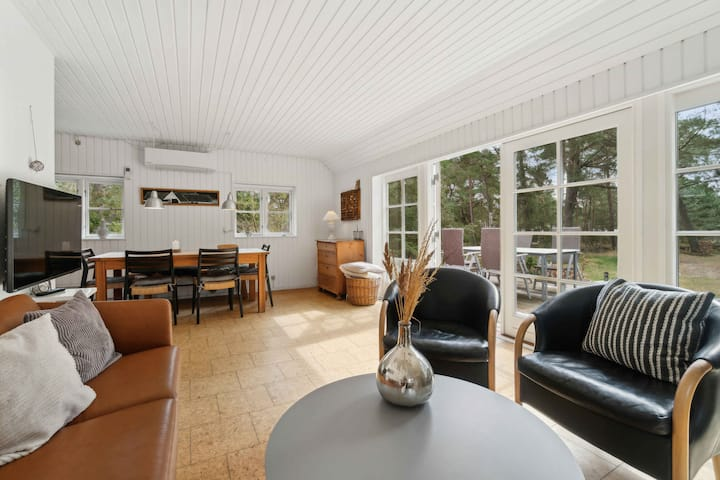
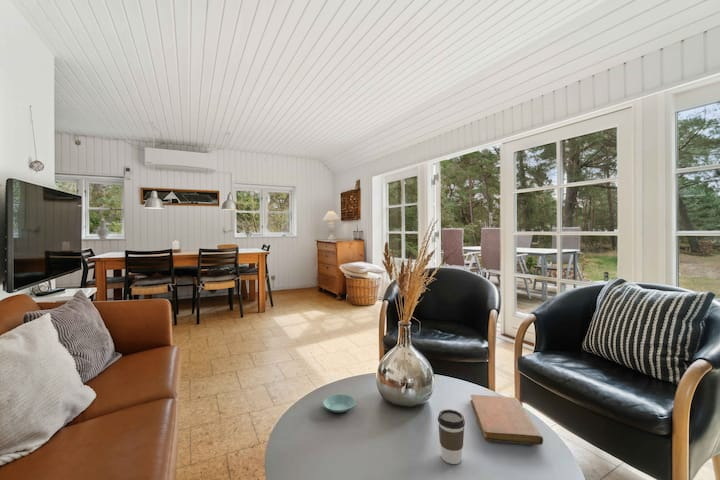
+ saucer (339, 404)
+ coffee cup (451, 436)
+ notebook (502, 416)
